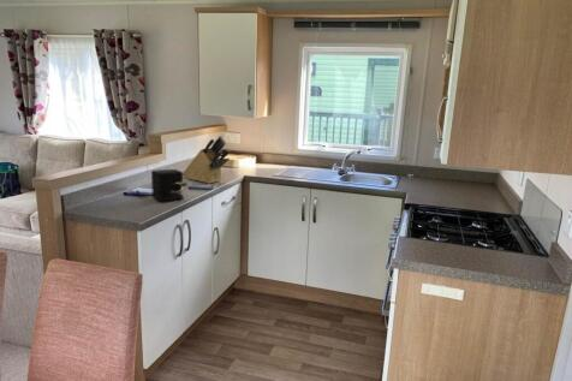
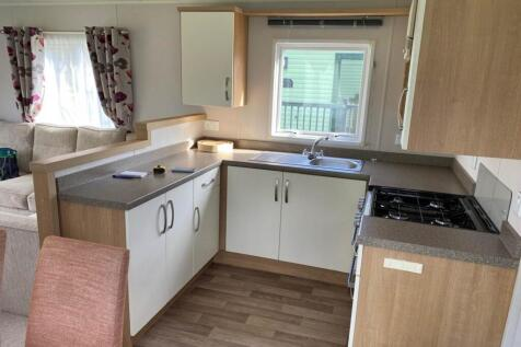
- coffee maker (160, 181)
- knife block (205, 157)
